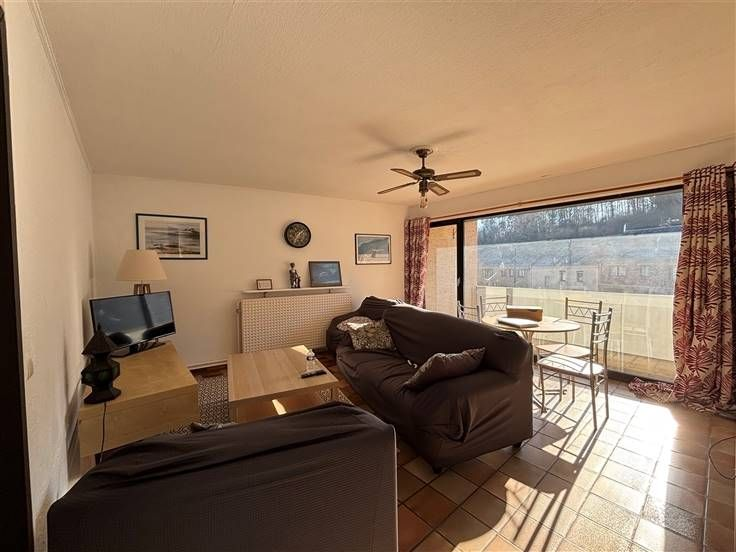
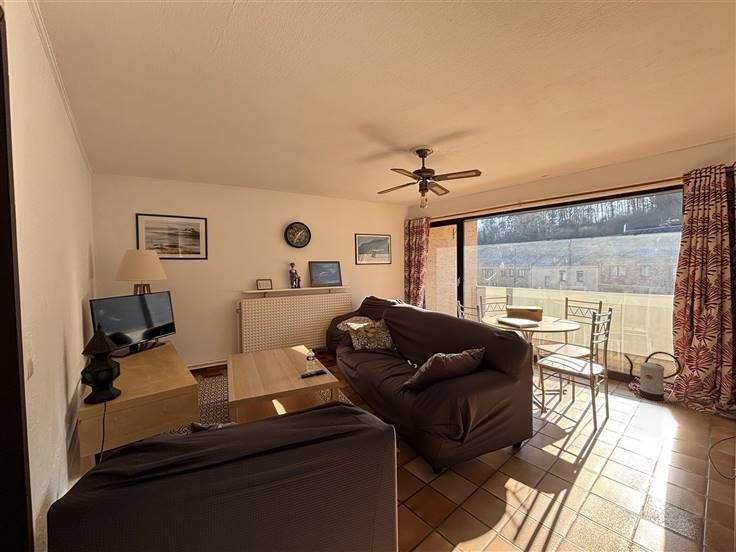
+ watering can (650, 373)
